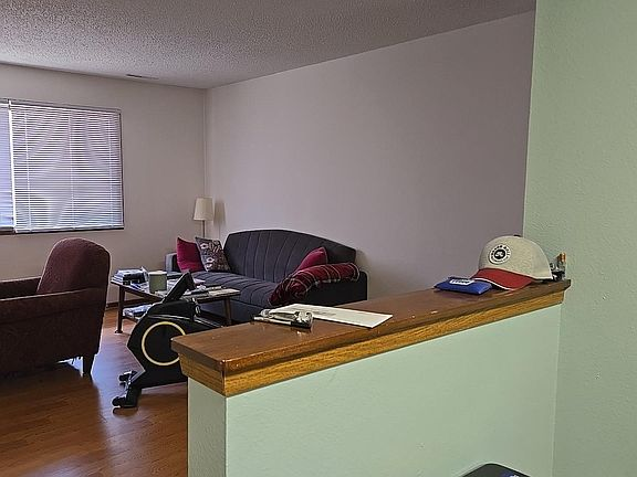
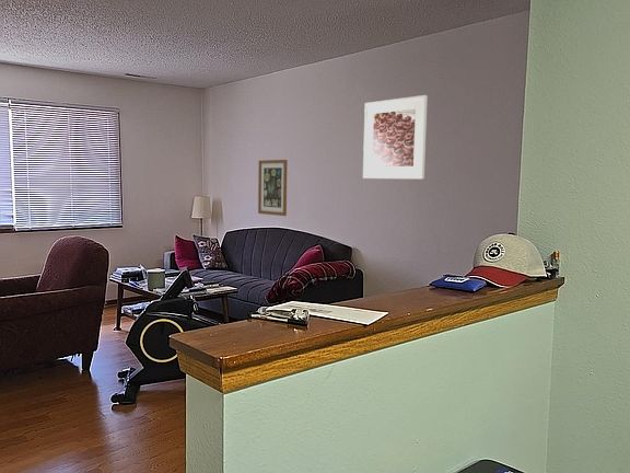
+ wall art (271, 187)
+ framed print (393, 139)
